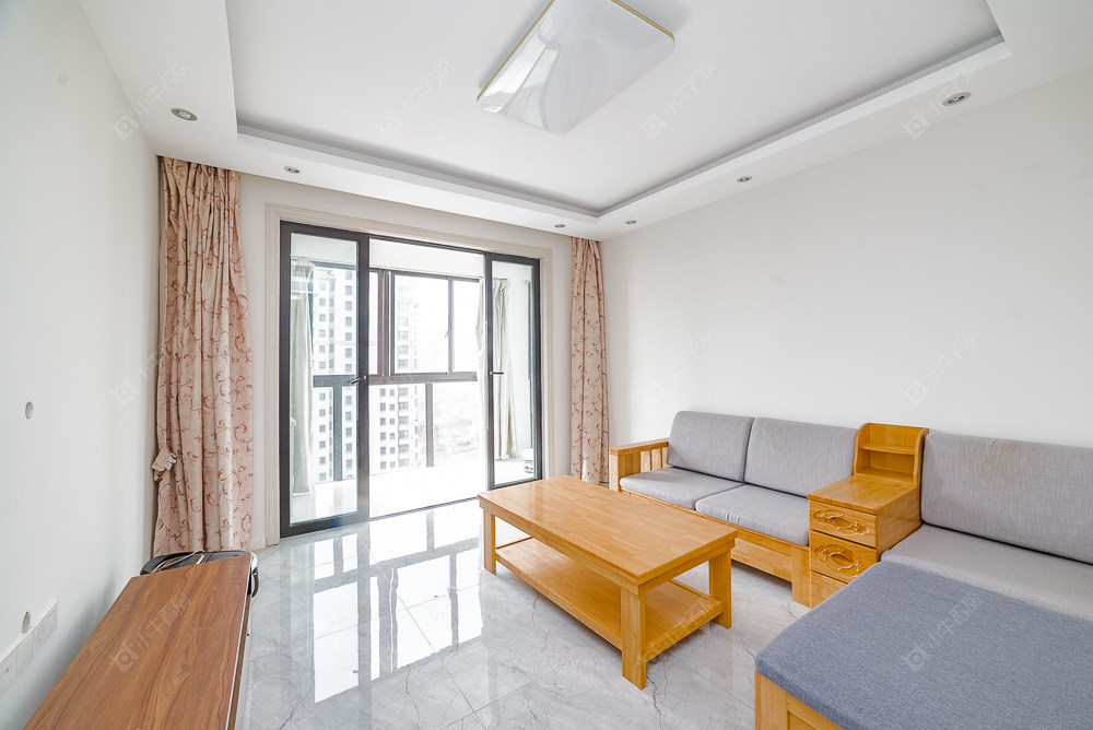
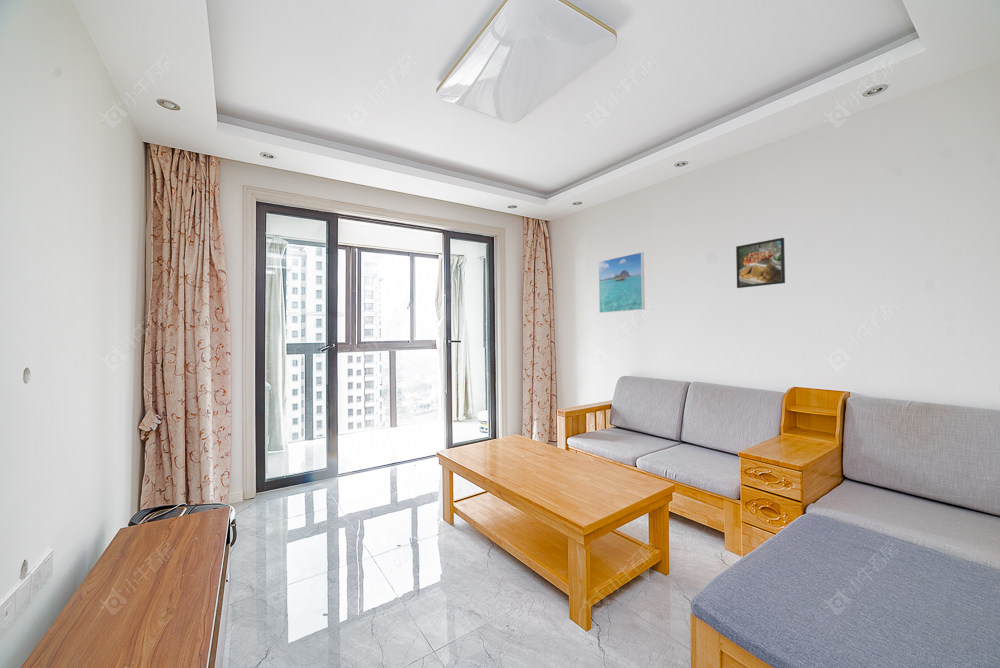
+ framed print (620, 284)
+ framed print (759, 264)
